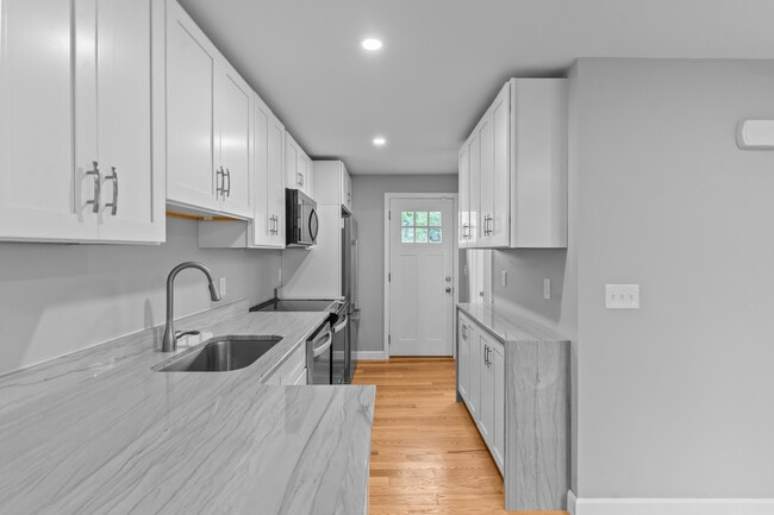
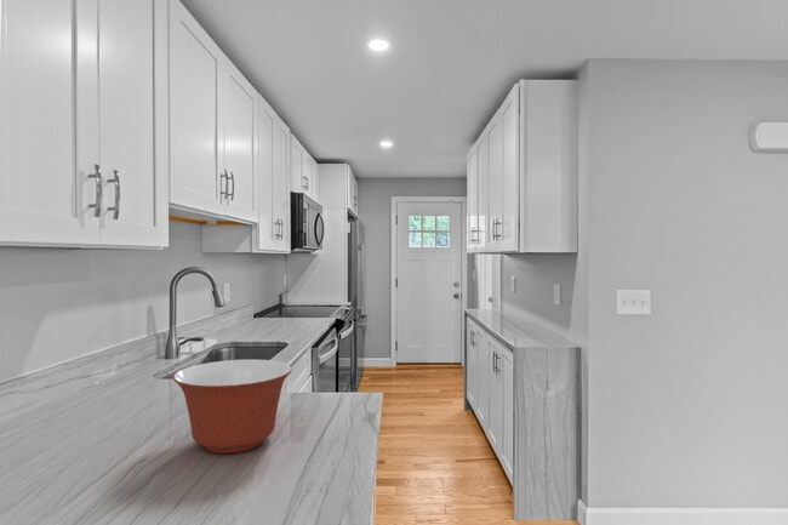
+ mixing bowl (234, 406)
